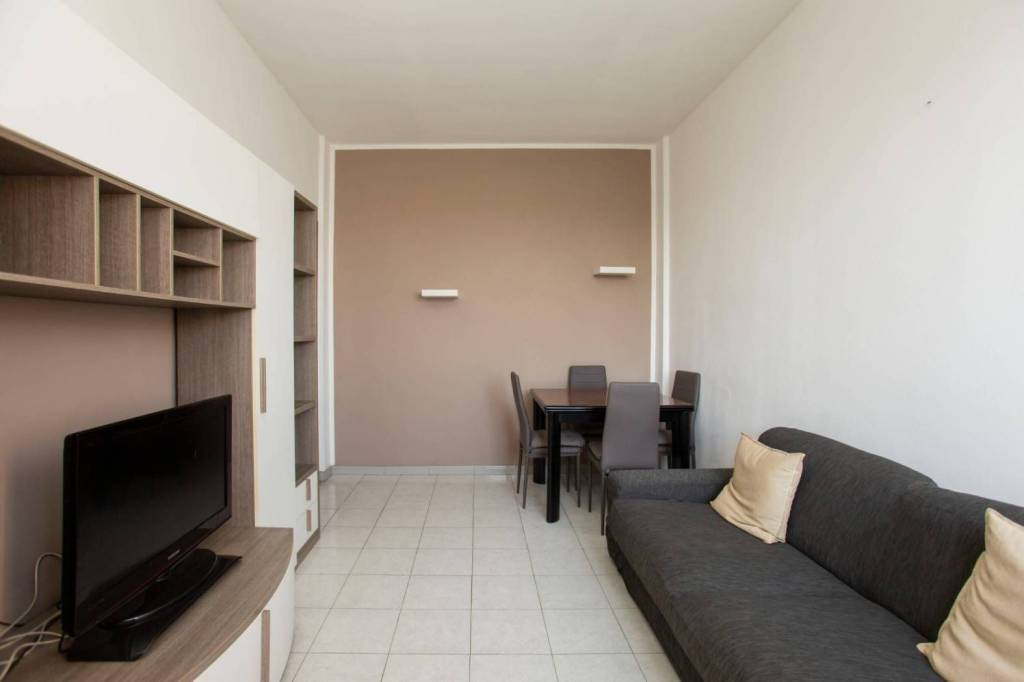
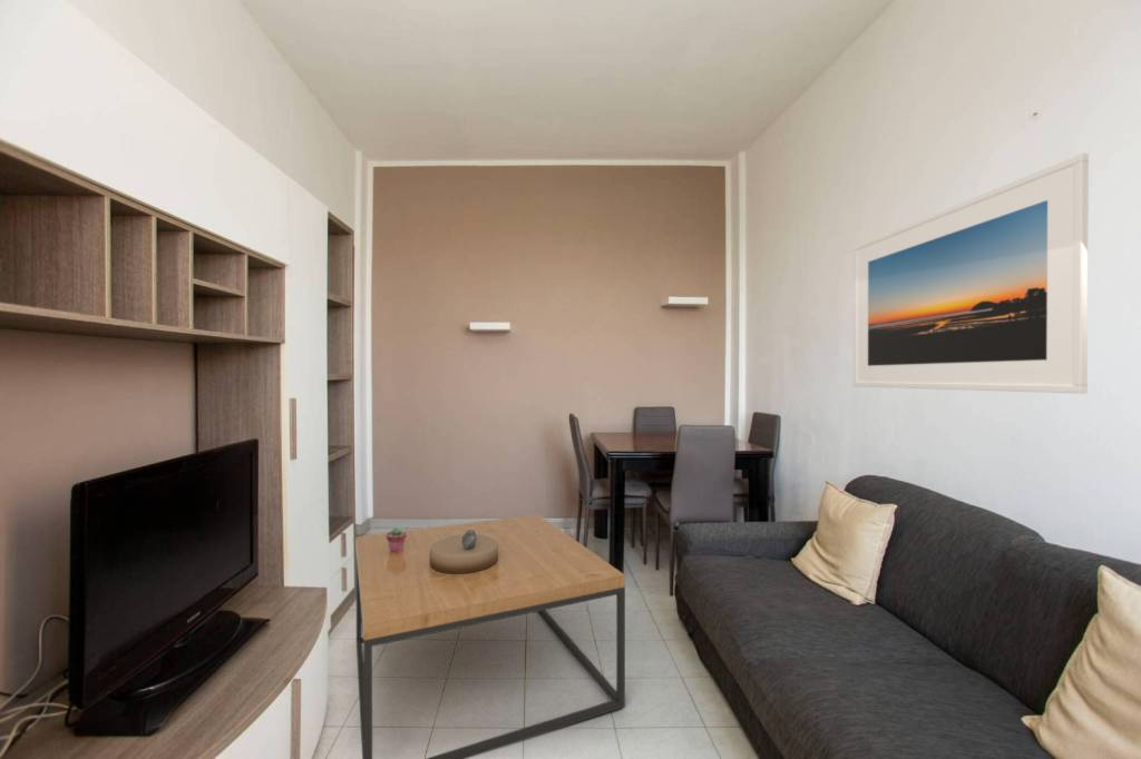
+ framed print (939, 300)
+ coffee table (476, 612)
+ decorative bowl (464, 542)
+ potted succulent (396, 538)
